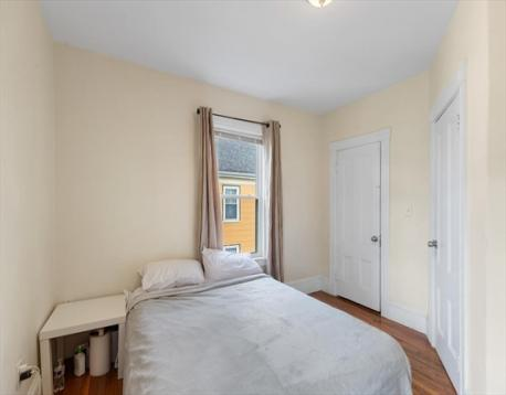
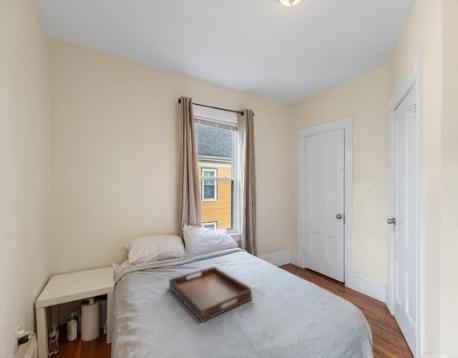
+ serving tray (209, 288)
